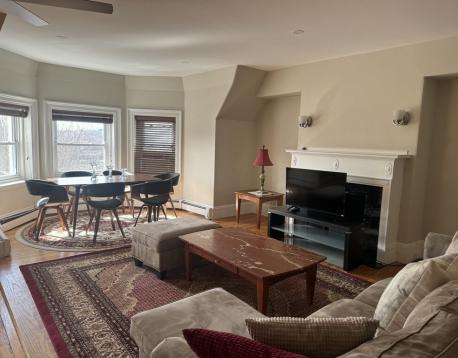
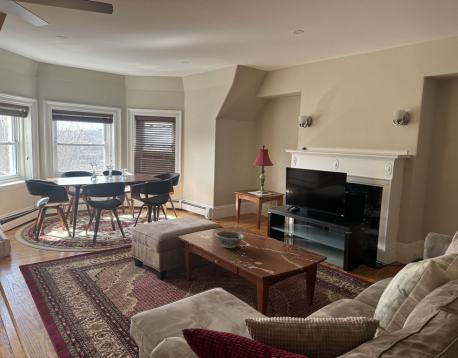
+ decorative bowl (229, 240)
